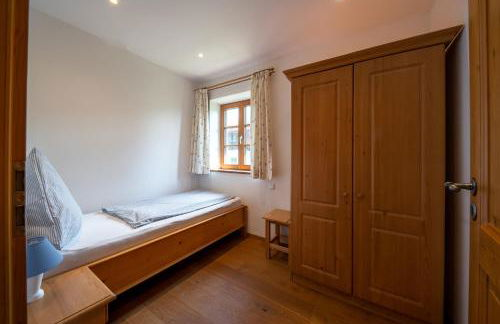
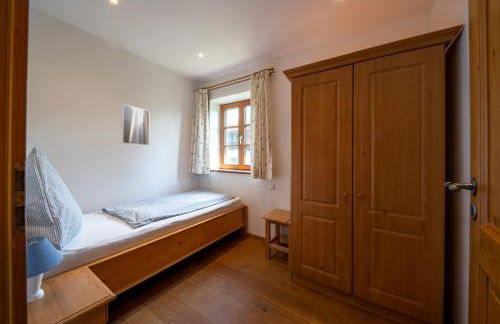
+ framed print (136, 126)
